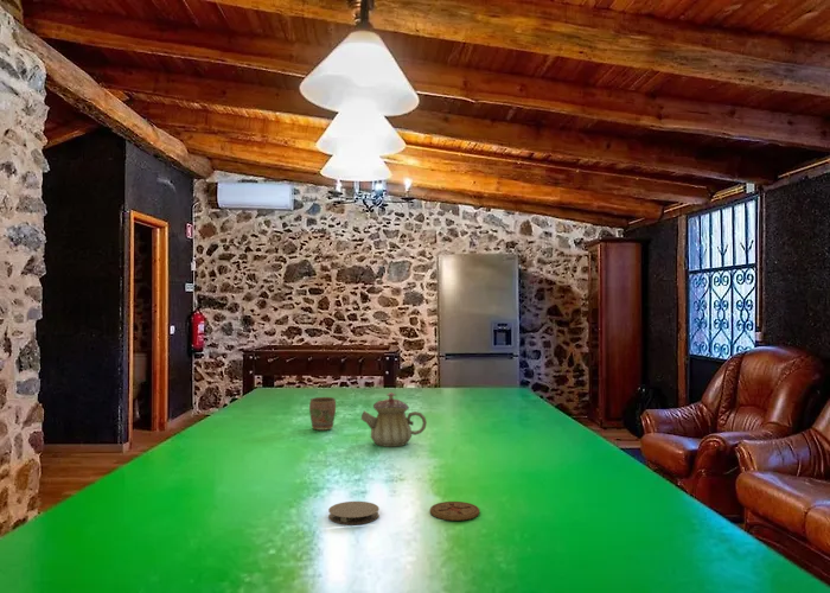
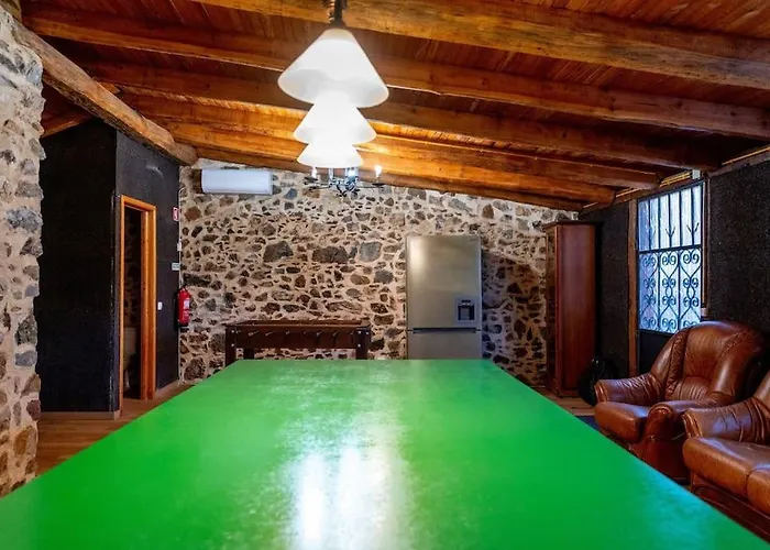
- coaster (353, 512)
- teapot (394, 417)
- coaster (454, 510)
- mug (324, 413)
